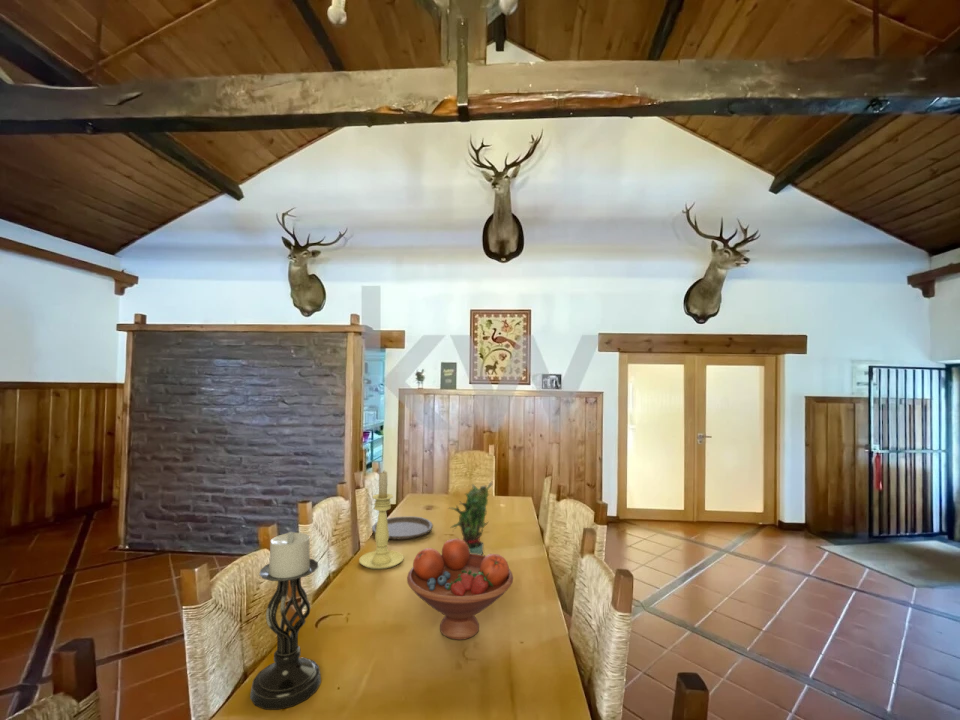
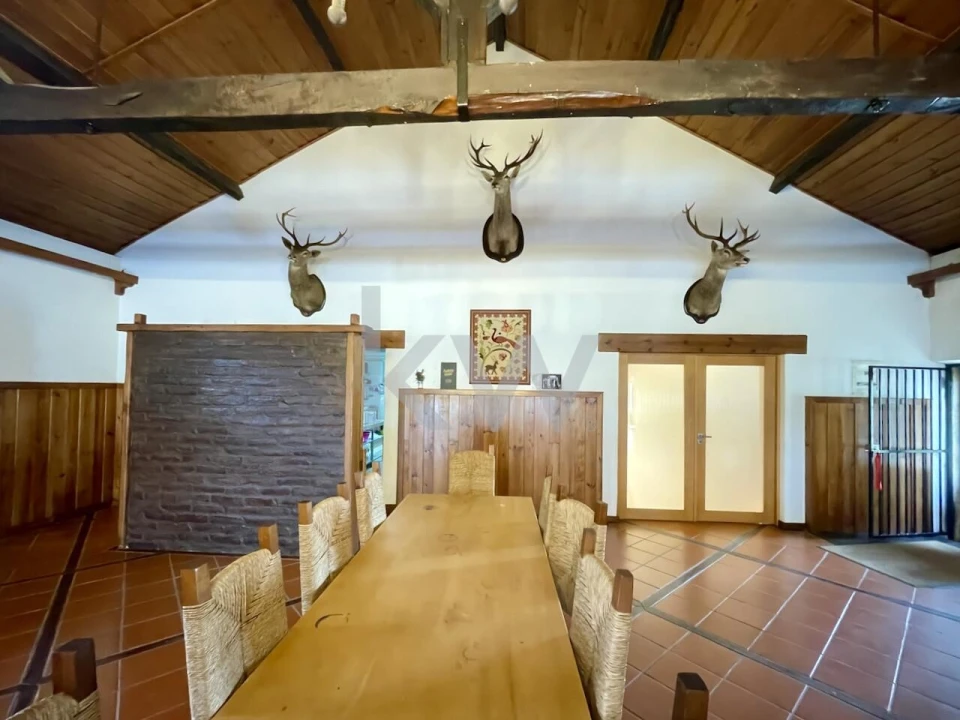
- candle holder (288, 609)
- potted plant (473, 517)
- fruit bowl (460, 590)
- candle holder (382, 515)
- plate (402, 528)
